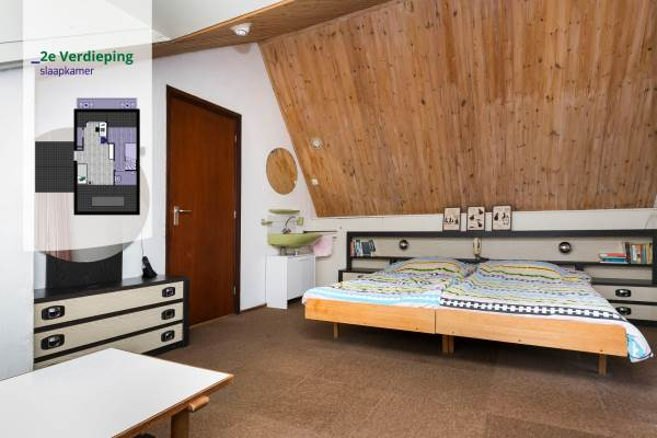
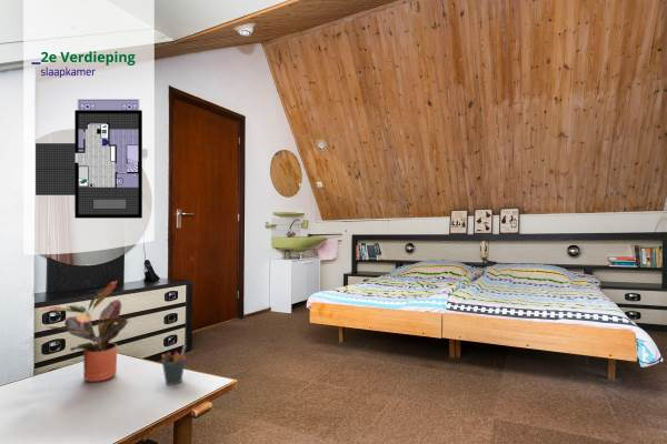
+ potted plant (89, 332)
+ pen holder (173, 364)
